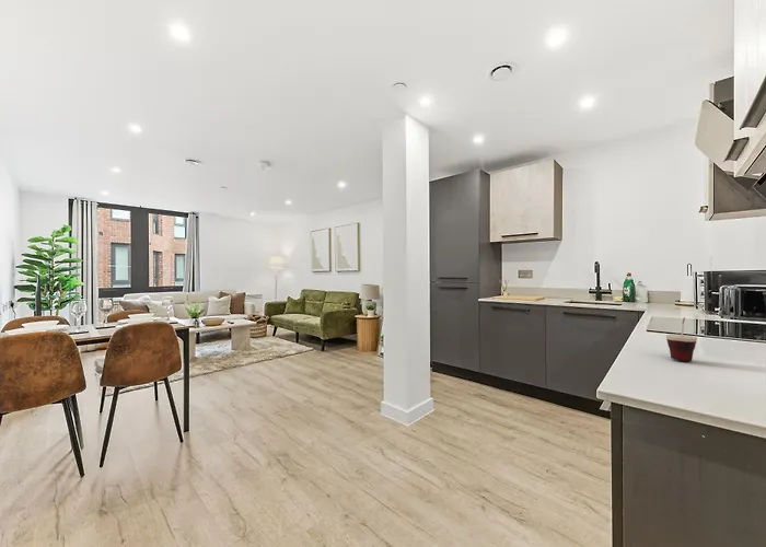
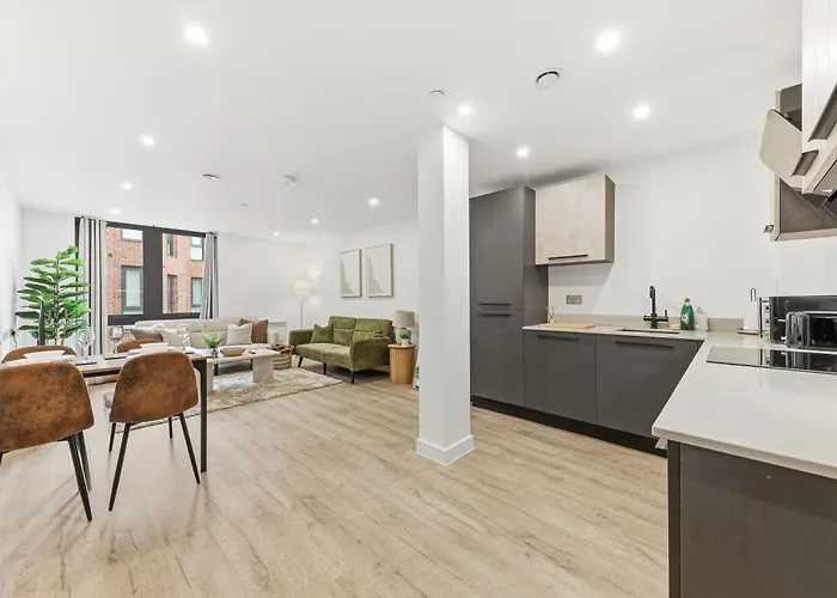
- cup (682, 338)
